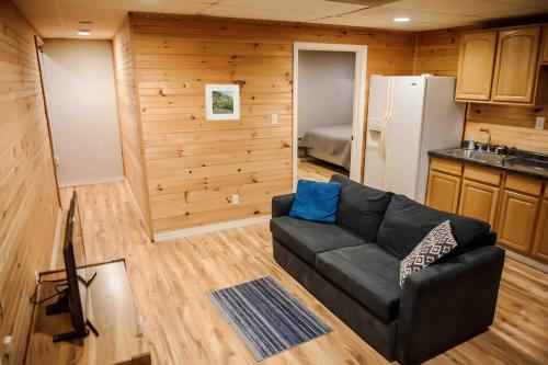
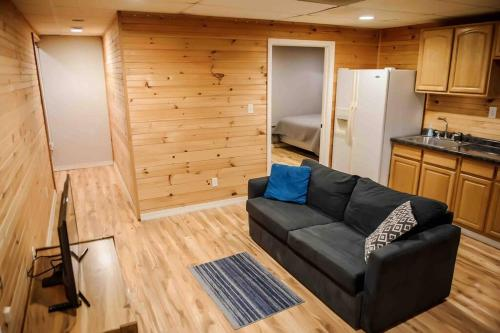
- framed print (222, 102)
